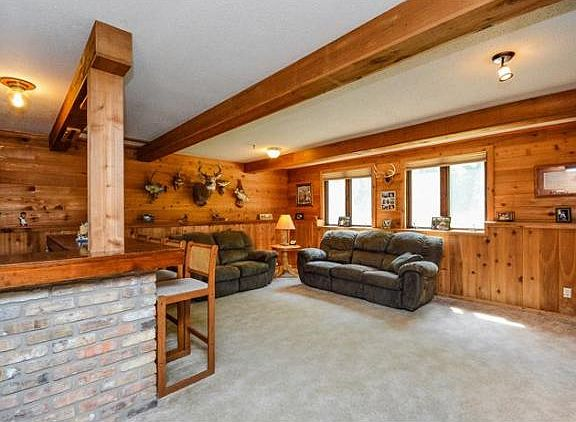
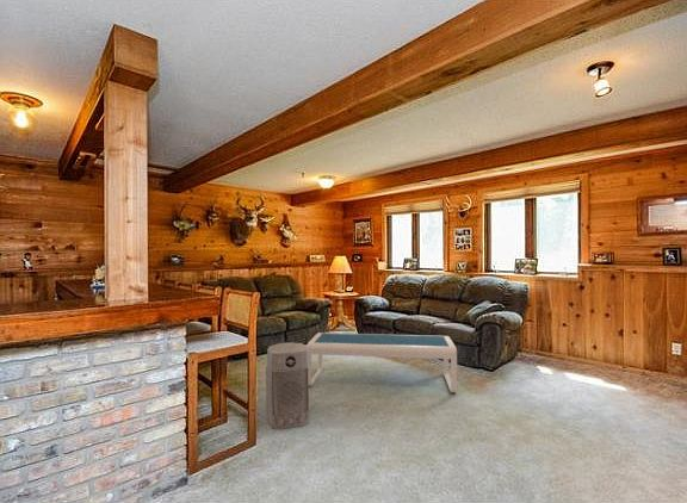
+ coffee table (380, 355)
+ air purifier (287, 381)
